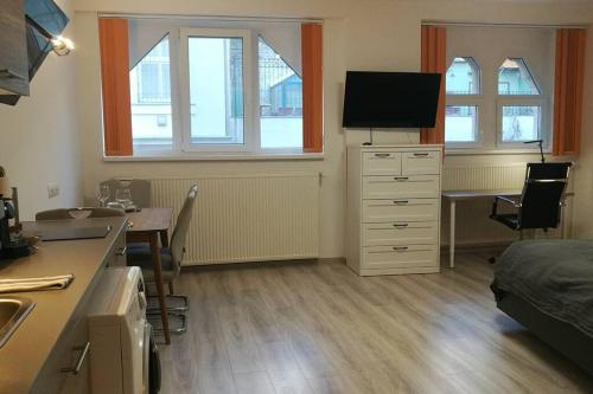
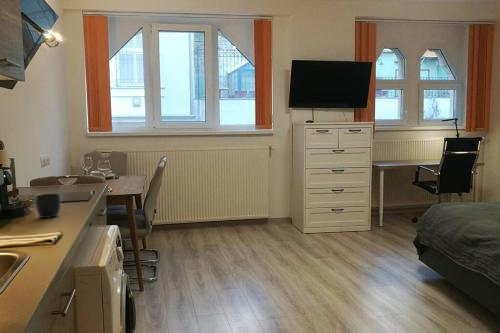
+ mug (48, 205)
